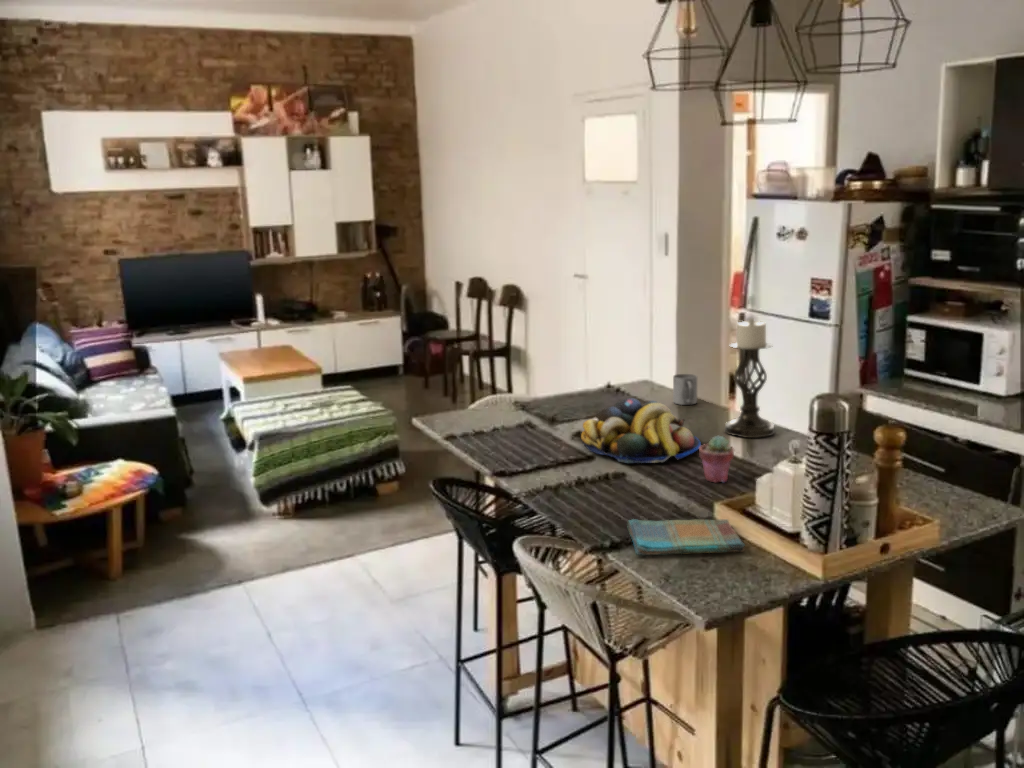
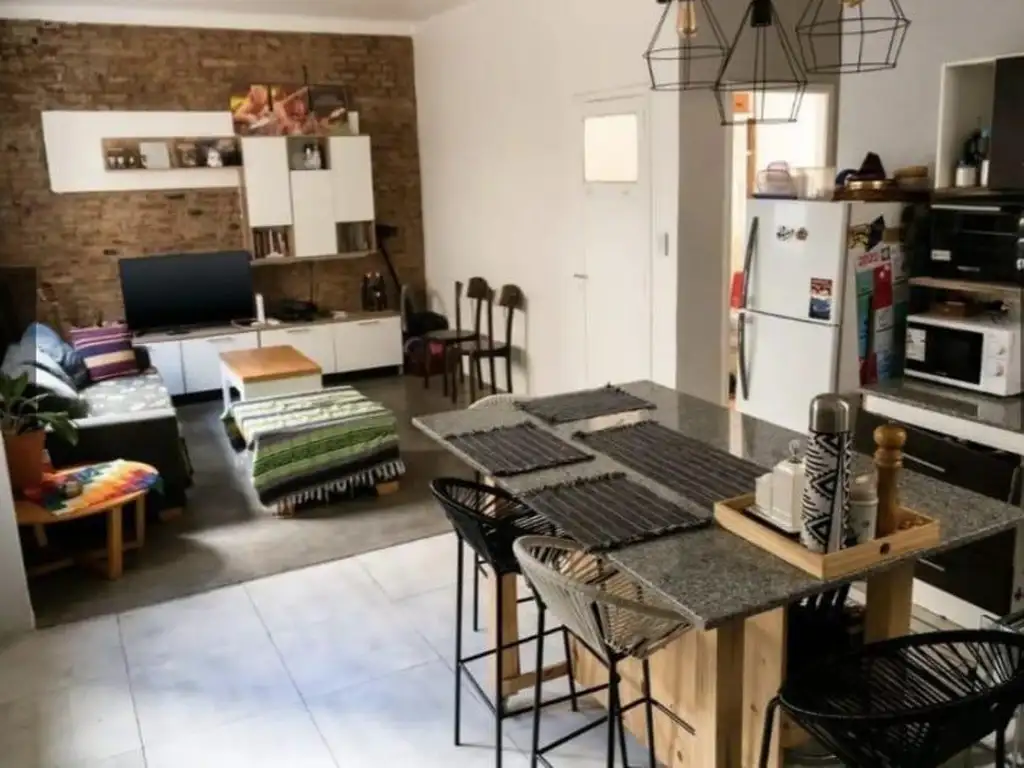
- potted succulent (716, 457)
- mug (686, 390)
- candle holder (750, 375)
- dish towel (683, 534)
- fruit bowl (642, 424)
